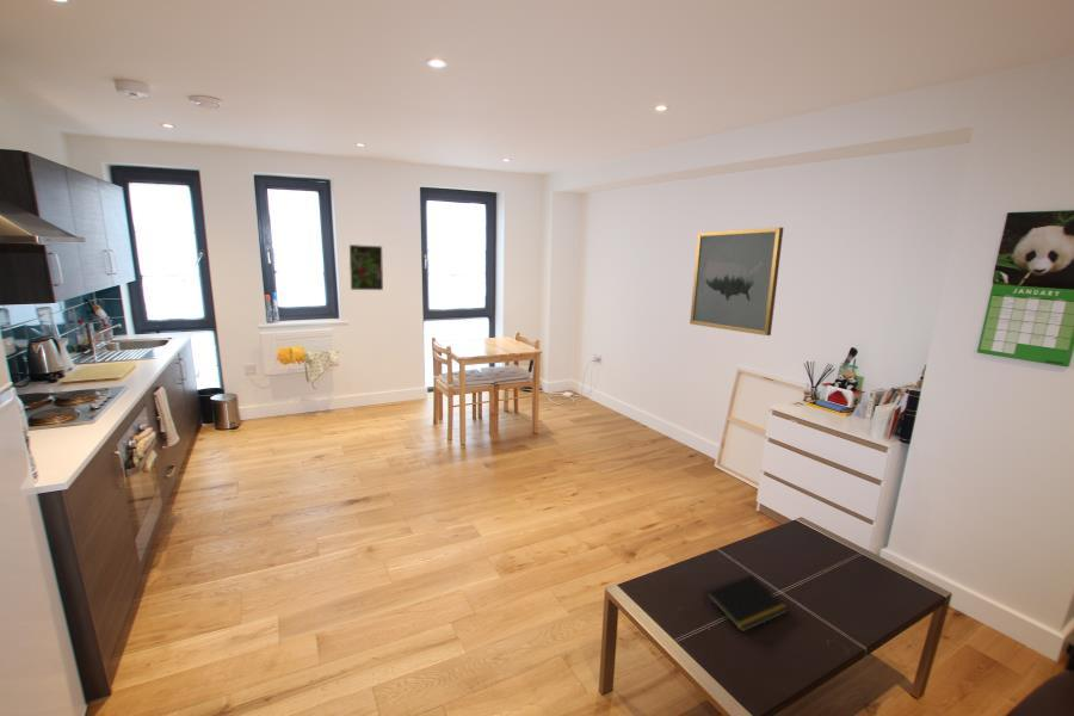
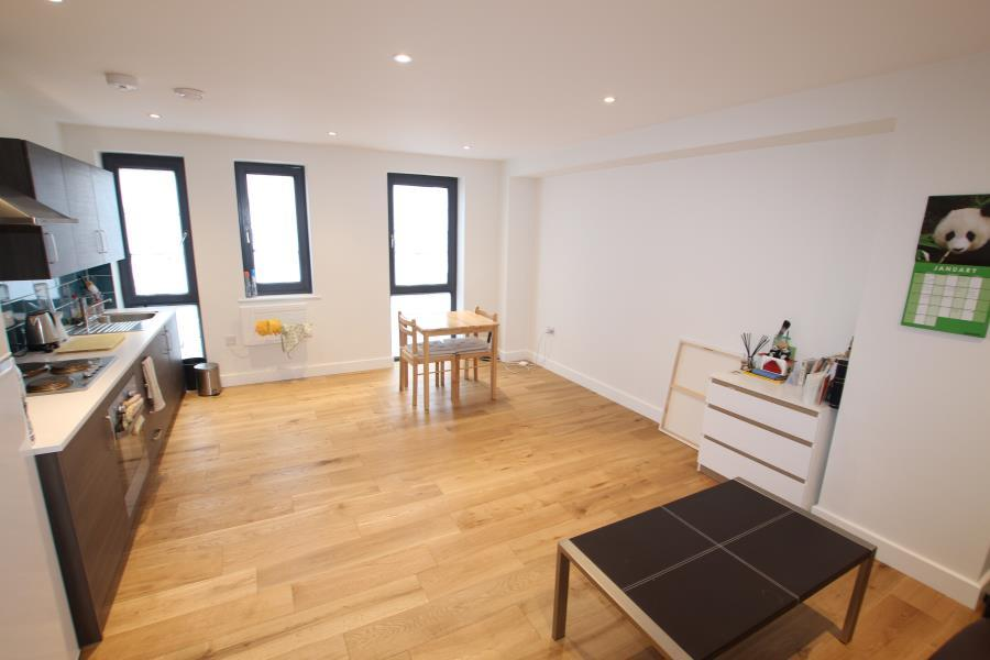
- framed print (366, 267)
- wall art (732, 280)
- notepad (747, 601)
